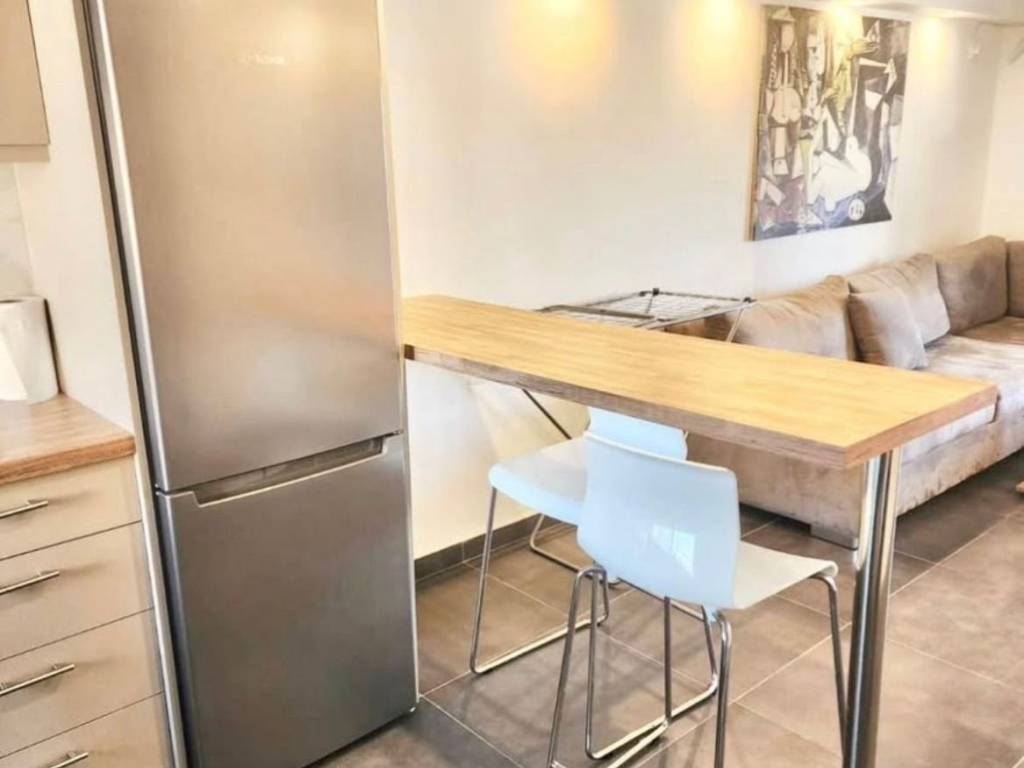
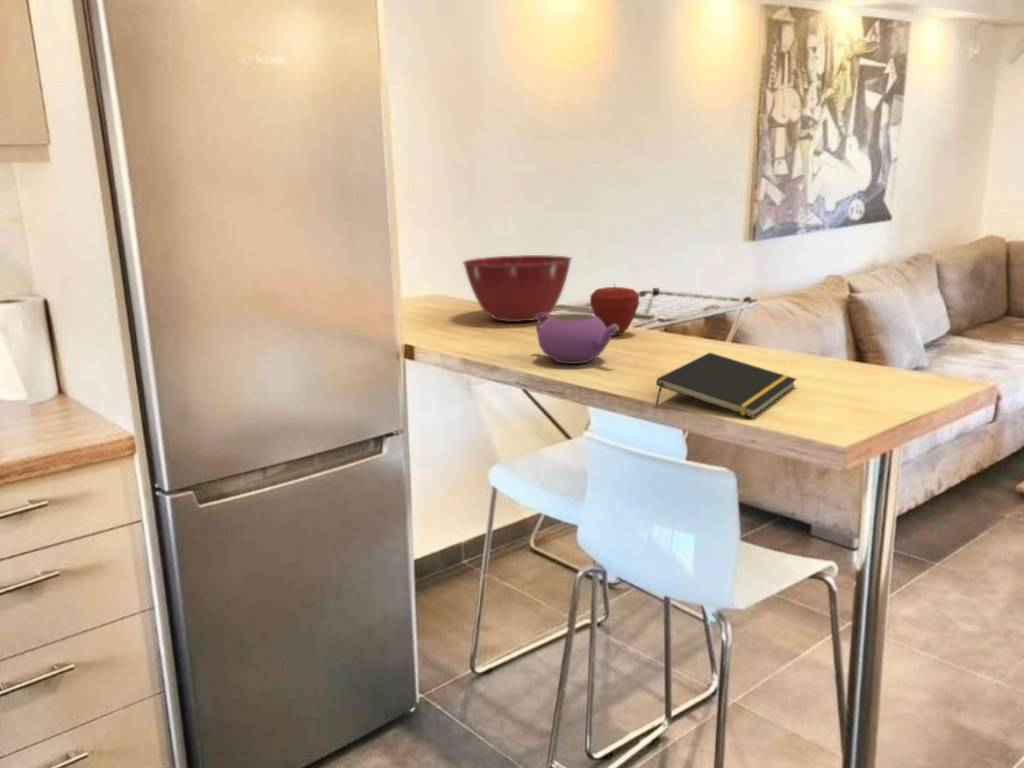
+ mixing bowl (517, 288)
+ notepad (728, 382)
+ teapot (575, 339)
+ apple (614, 308)
